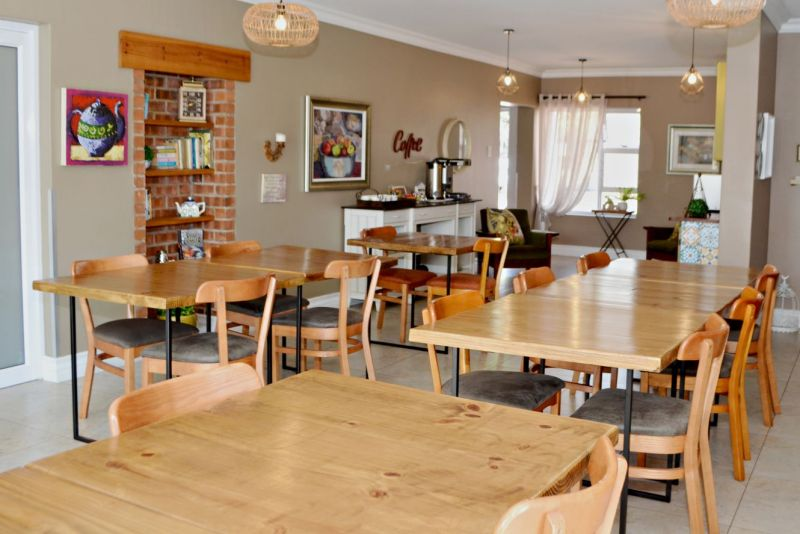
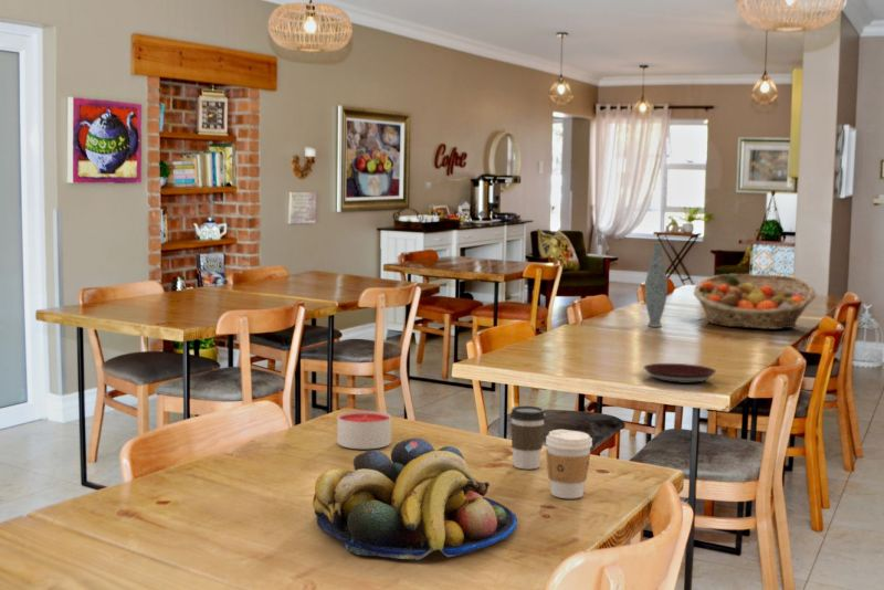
+ coffee cup (527, 436)
+ vase (655, 284)
+ fruit bowl (419, 485)
+ coffee cup (568, 463)
+ plate (678, 373)
+ candle (364, 428)
+ fruit basket (753, 301)
